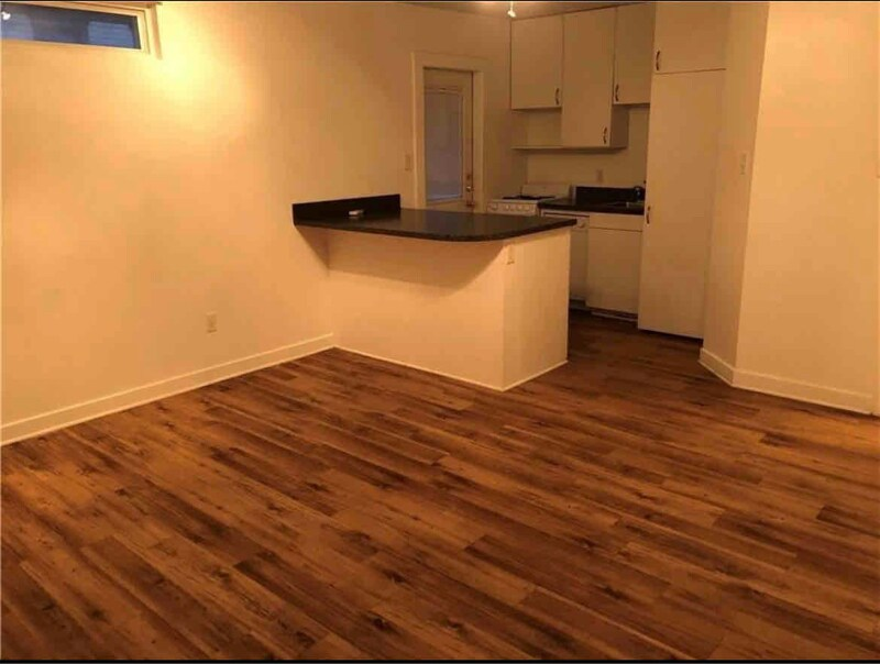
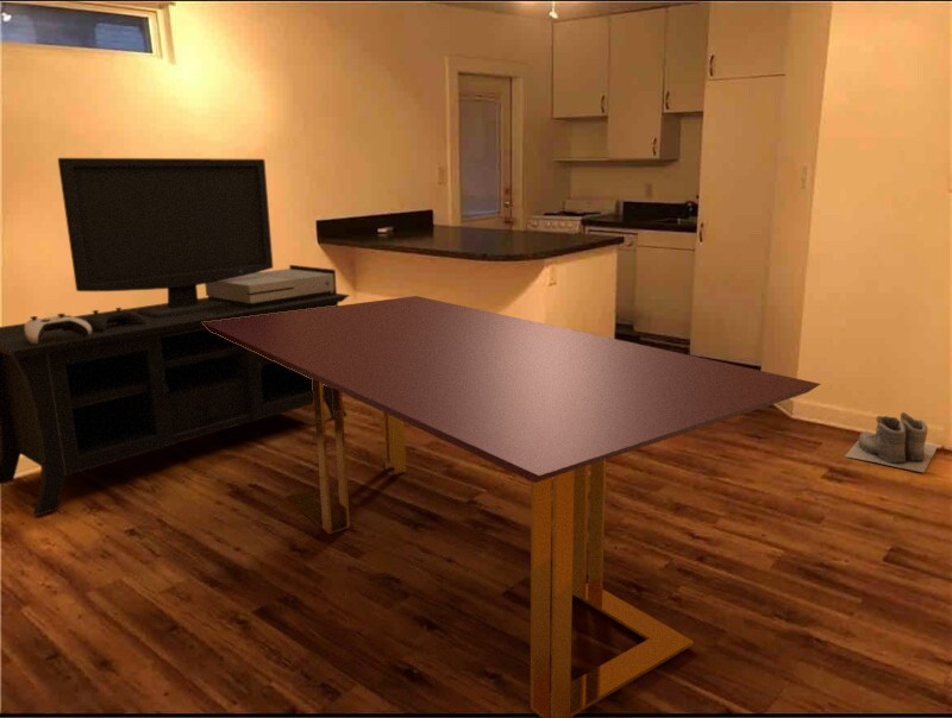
+ boots (894, 432)
+ dining table (459, 447)
+ media console (177, 309)
